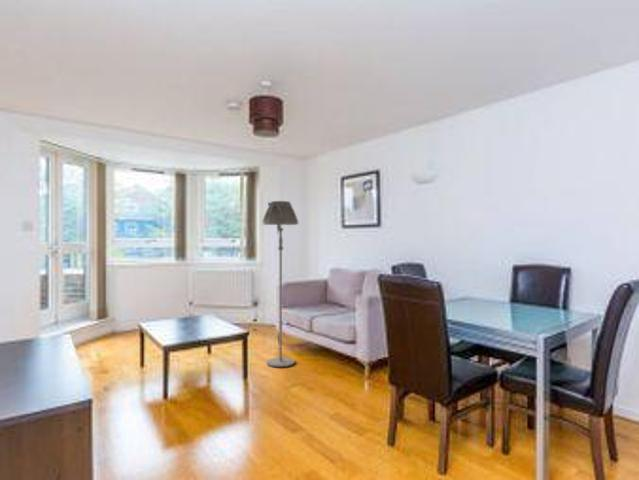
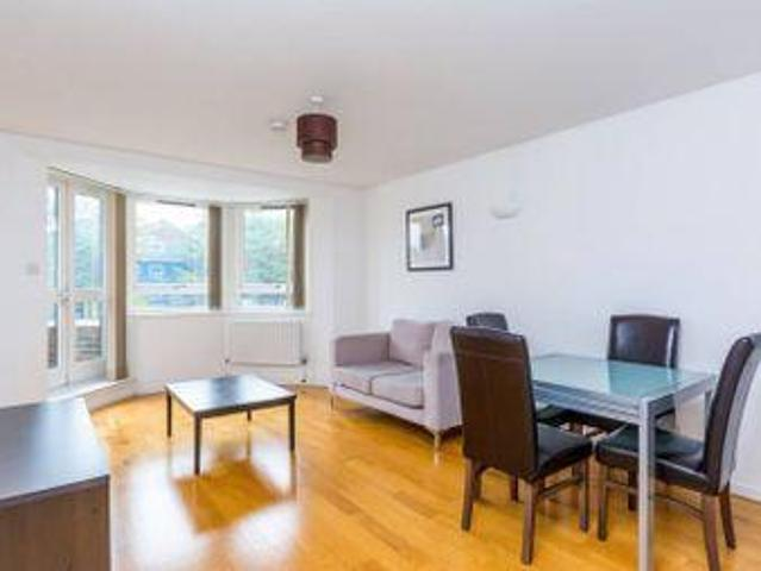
- floor lamp (280, 282)
